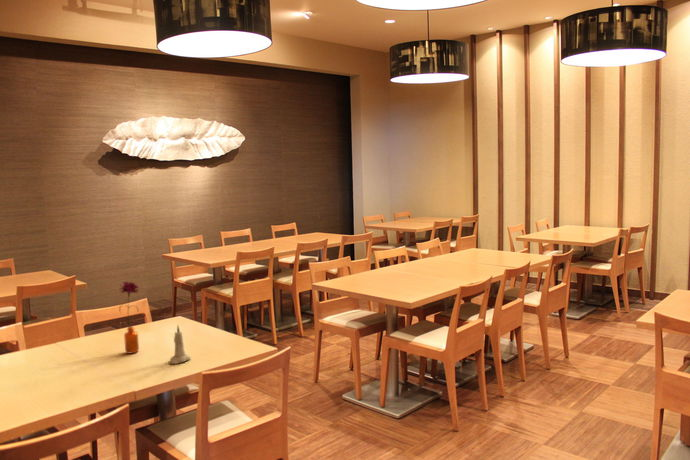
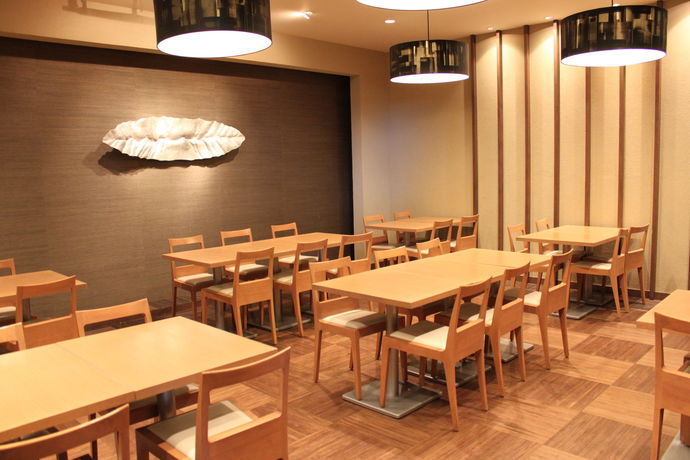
- candle (178, 342)
- flower (128, 316)
